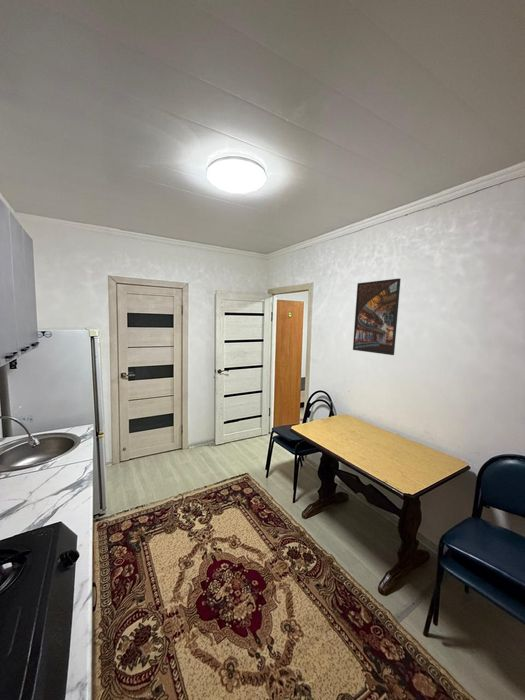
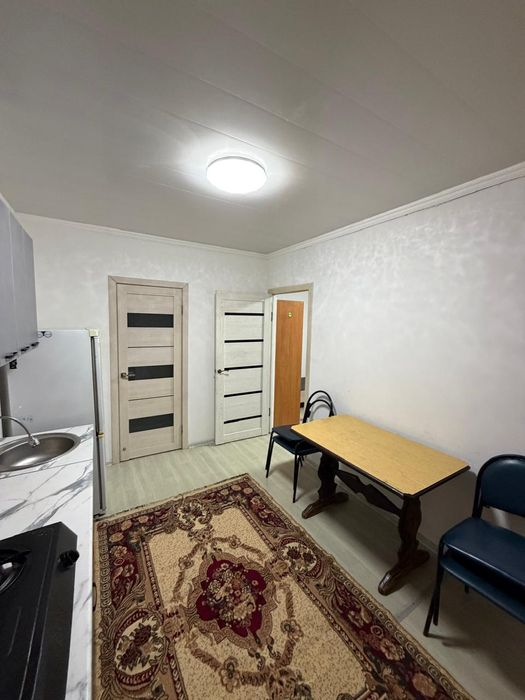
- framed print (374, 317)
